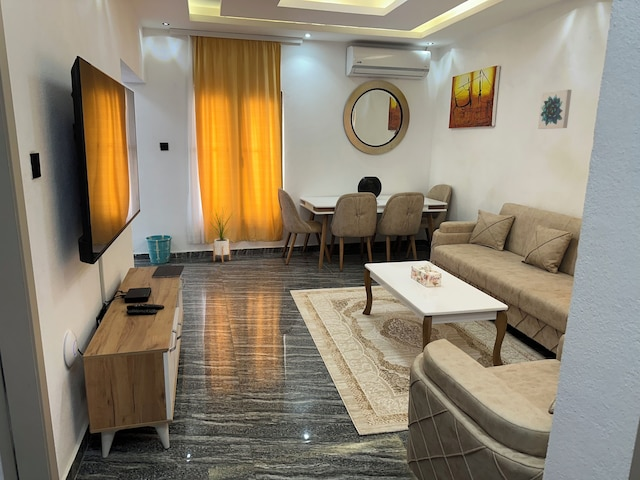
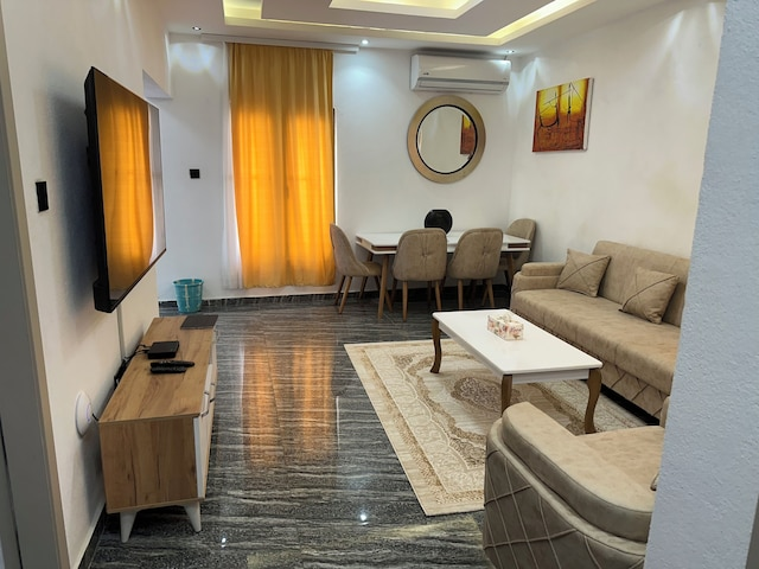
- house plant (221, 233)
- wall art (554, 110)
